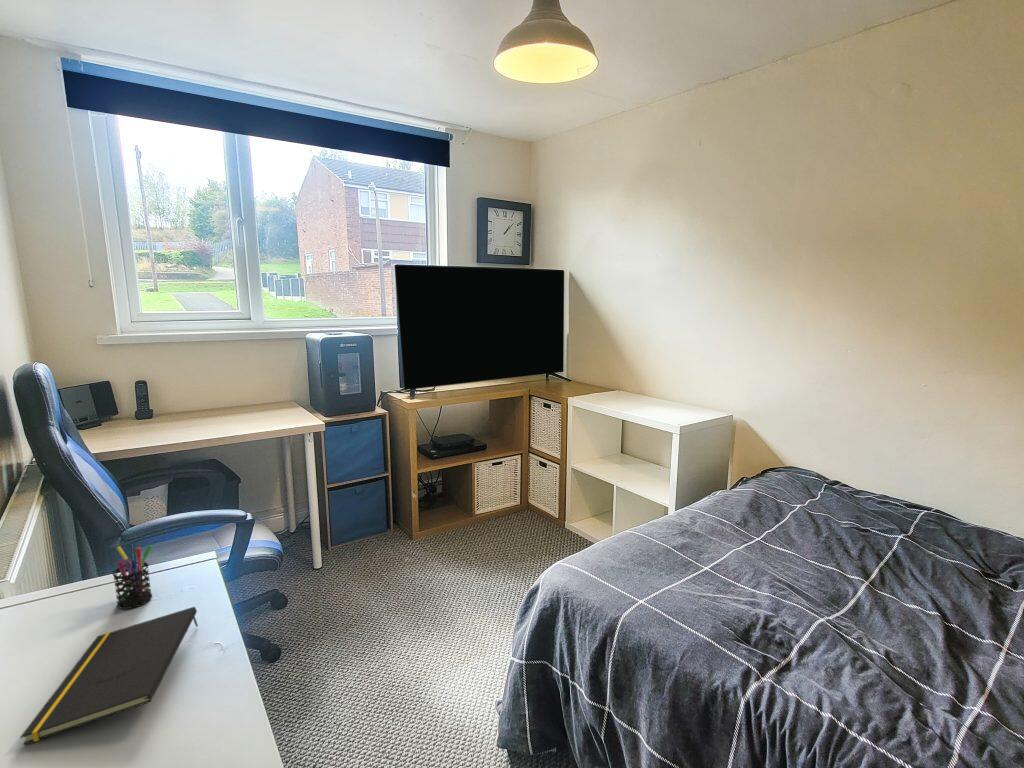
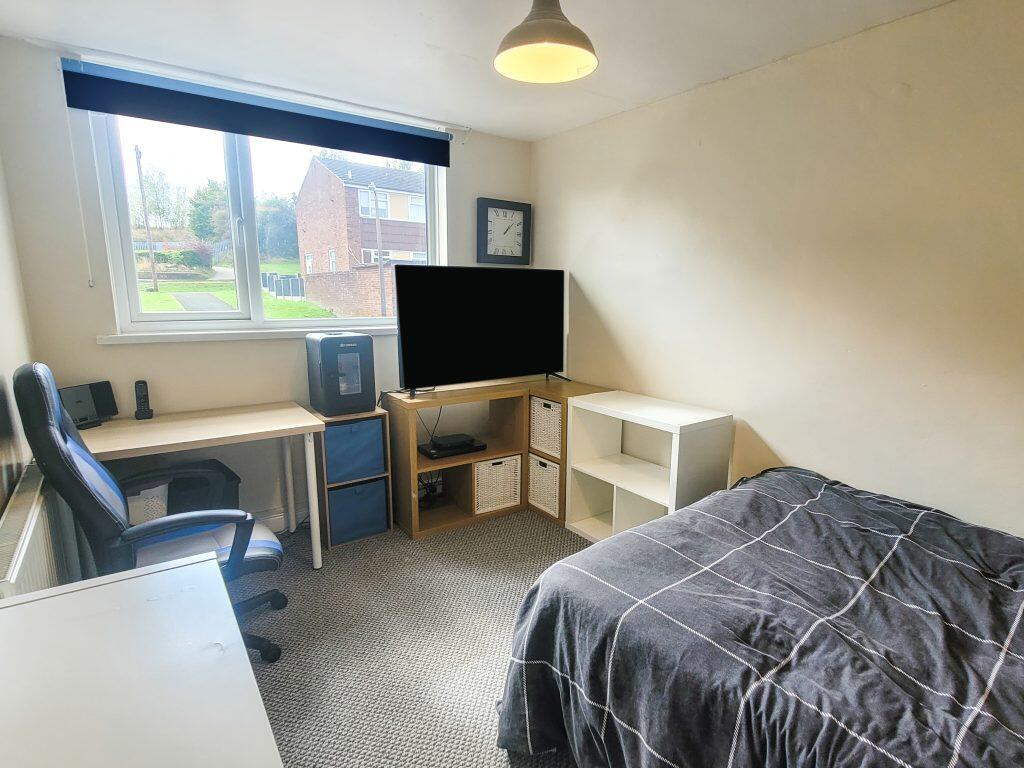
- notepad (121, 665)
- pen holder (135, 571)
